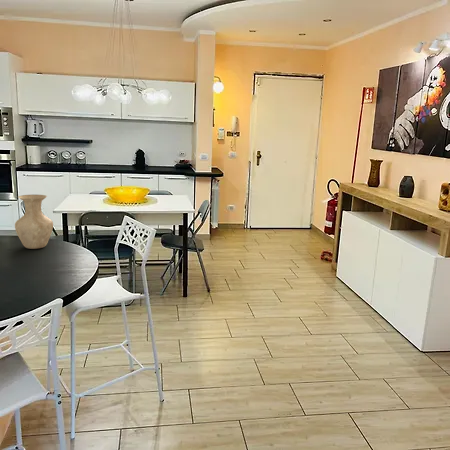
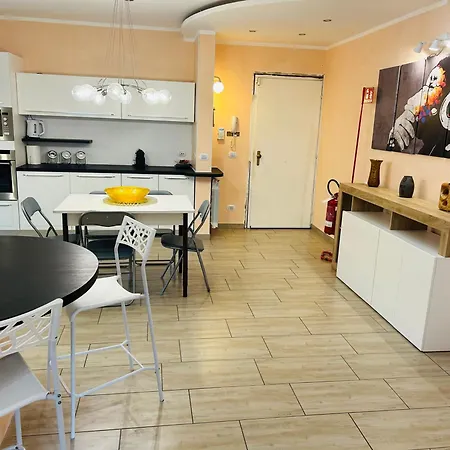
- vase (34, 222)
